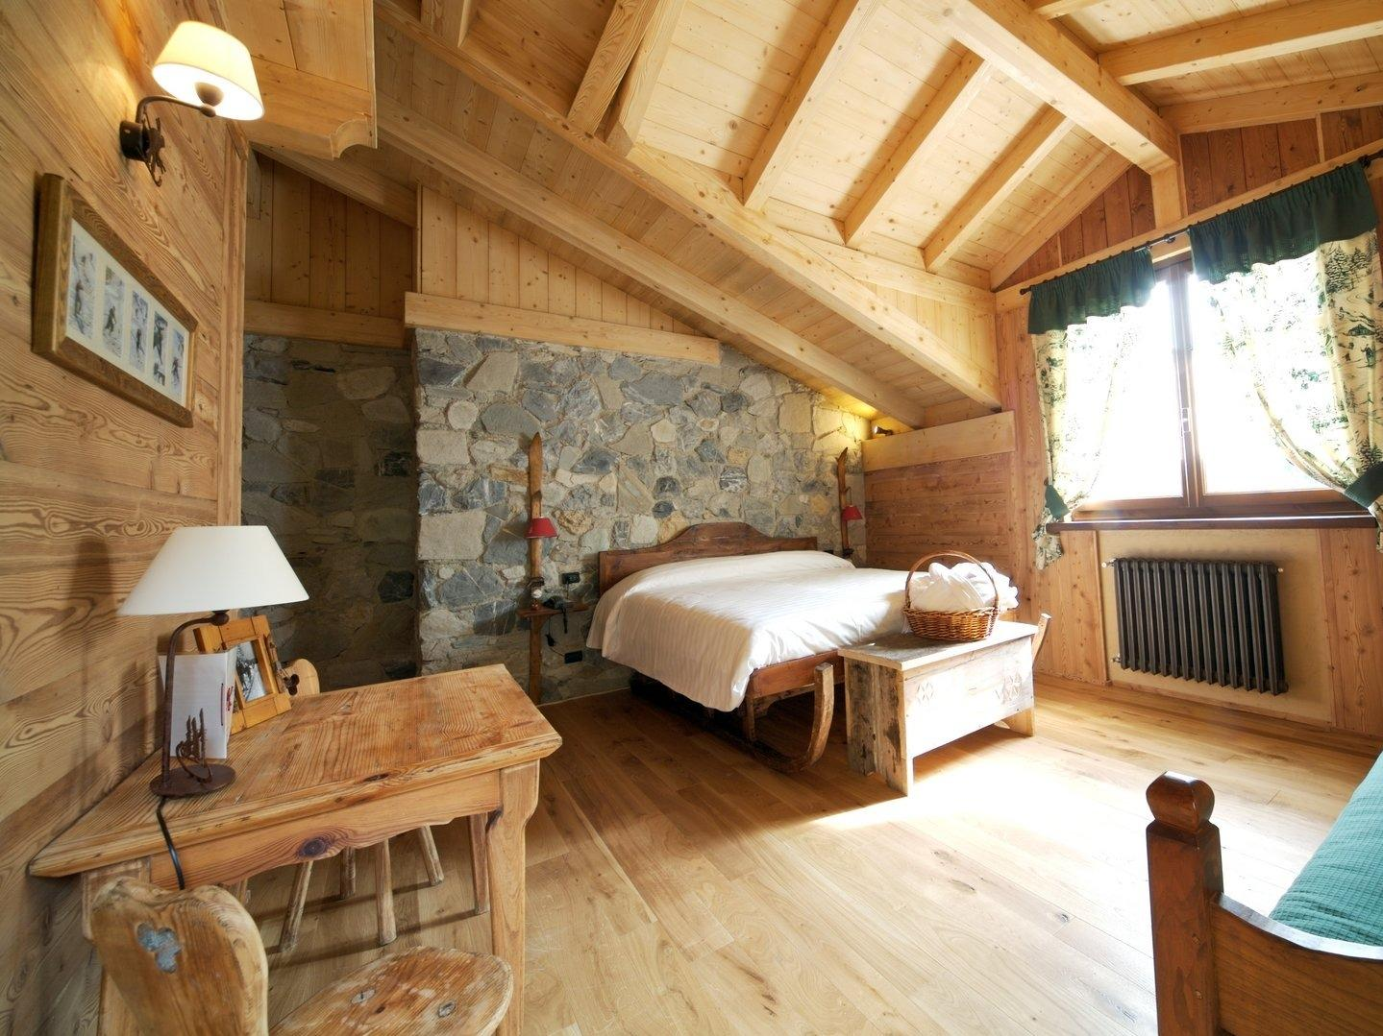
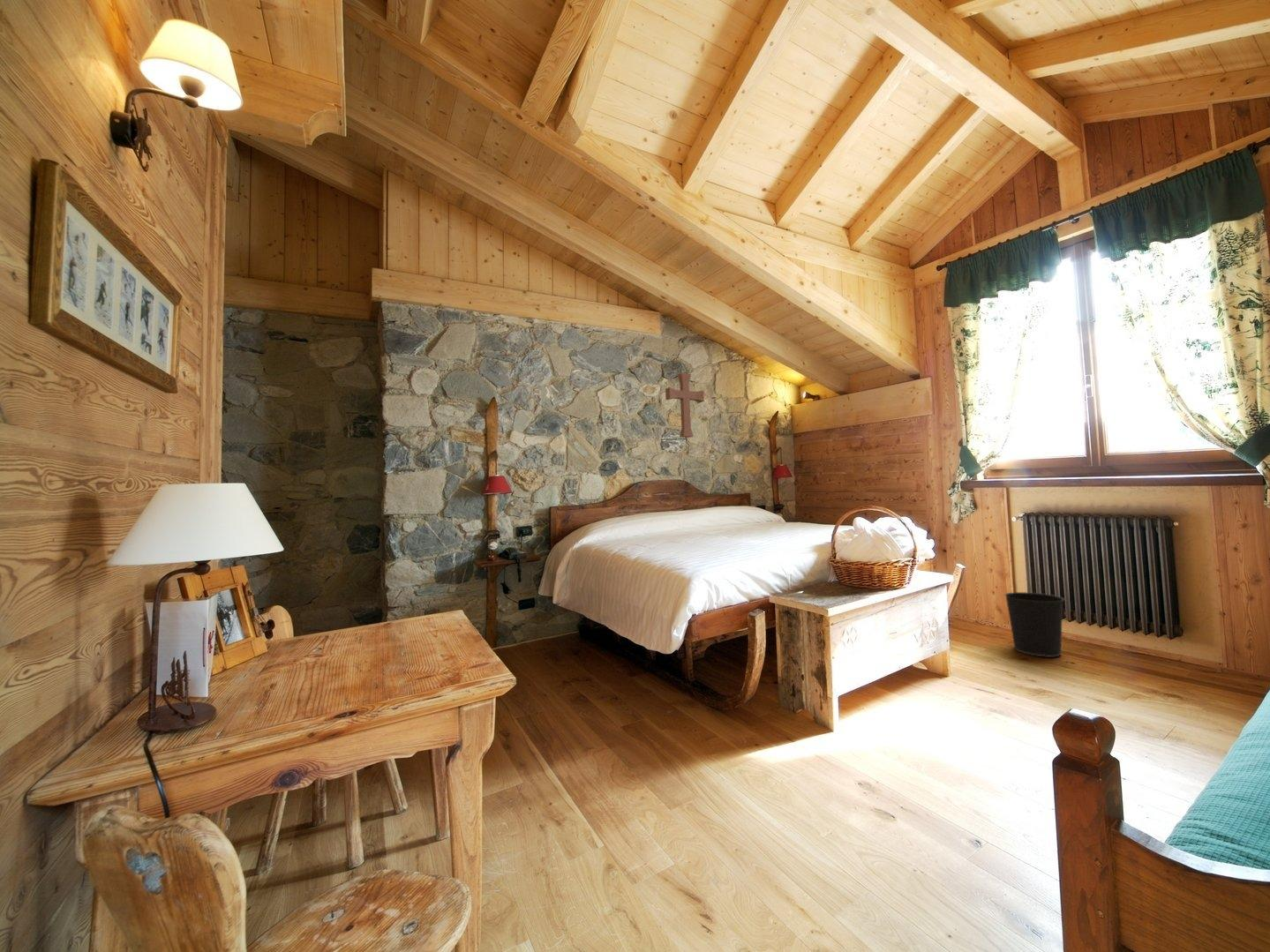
+ wastebasket (1035, 624)
+ decorative cross (685, 405)
